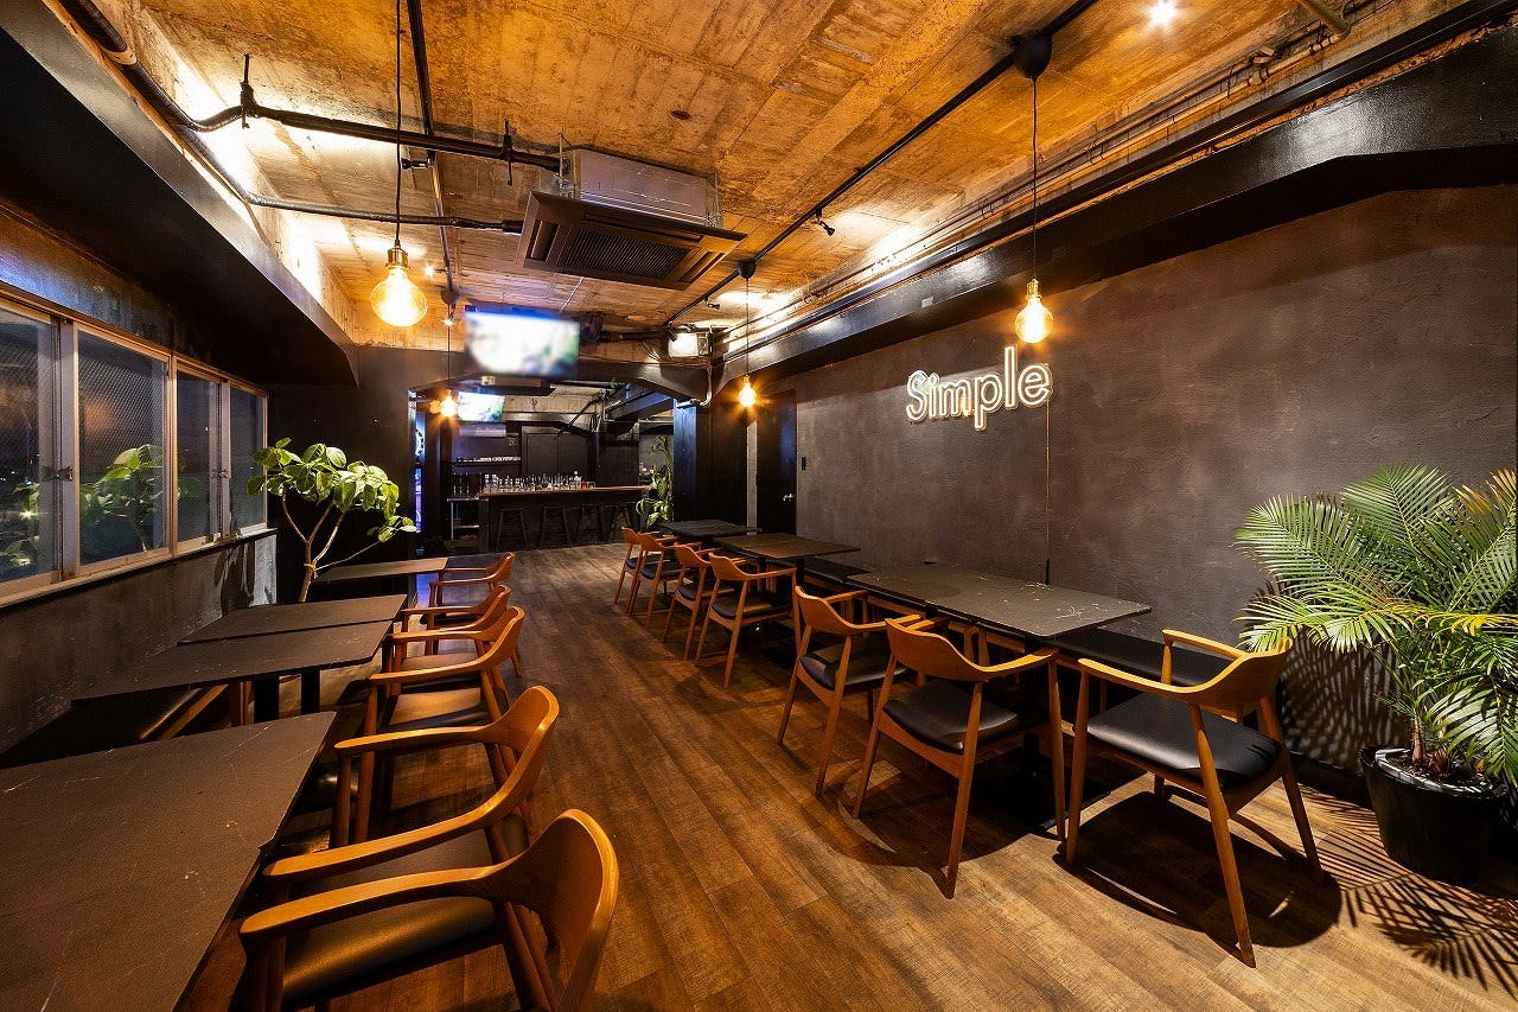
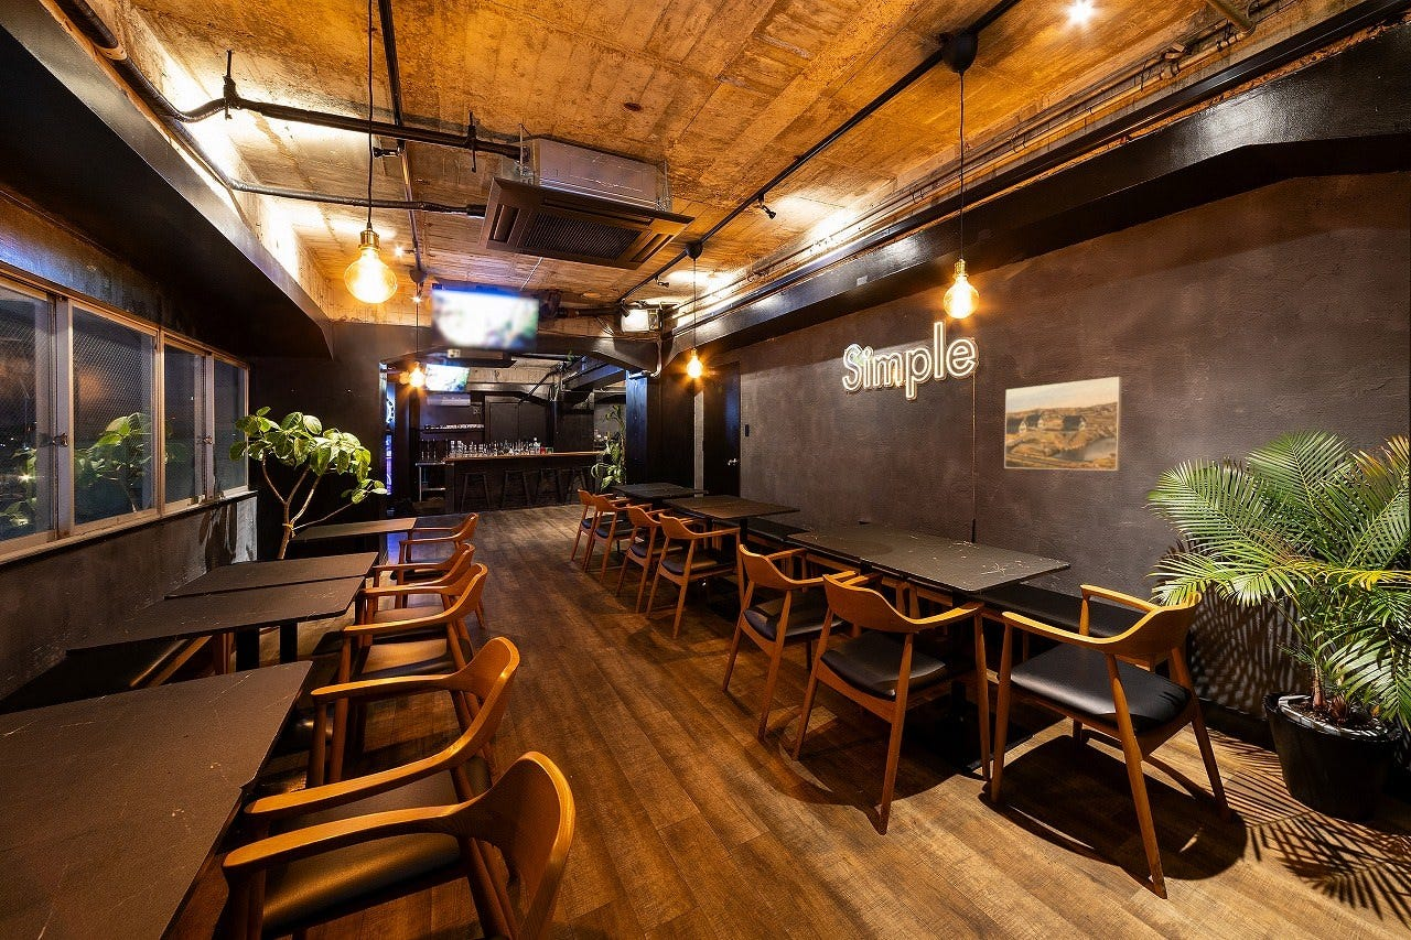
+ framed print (1057, 426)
